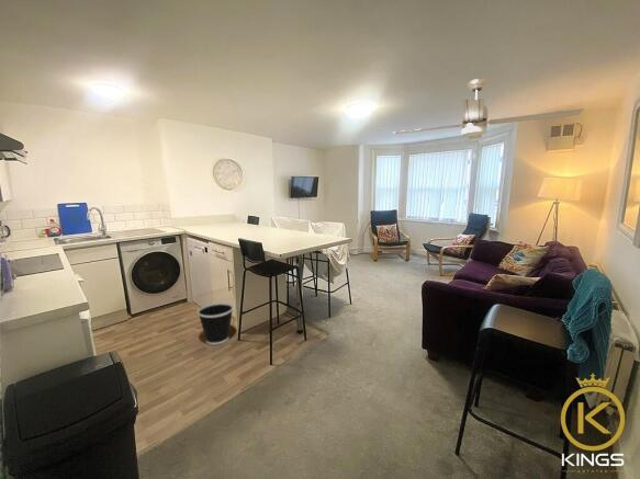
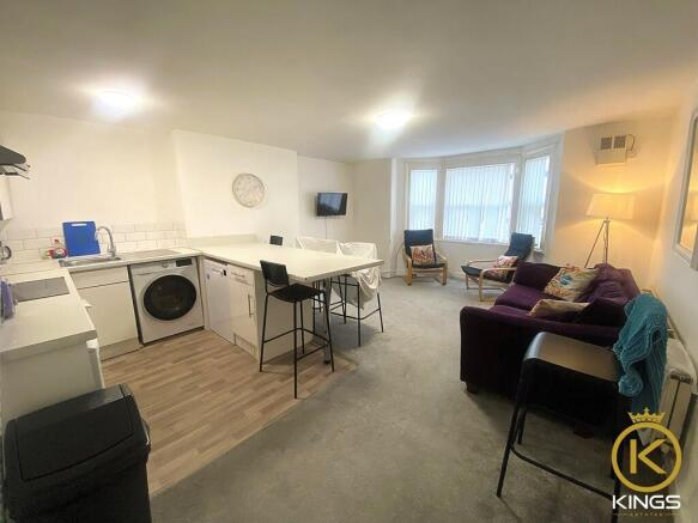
- electric fan (475, 107)
- wastebasket (216, 323)
